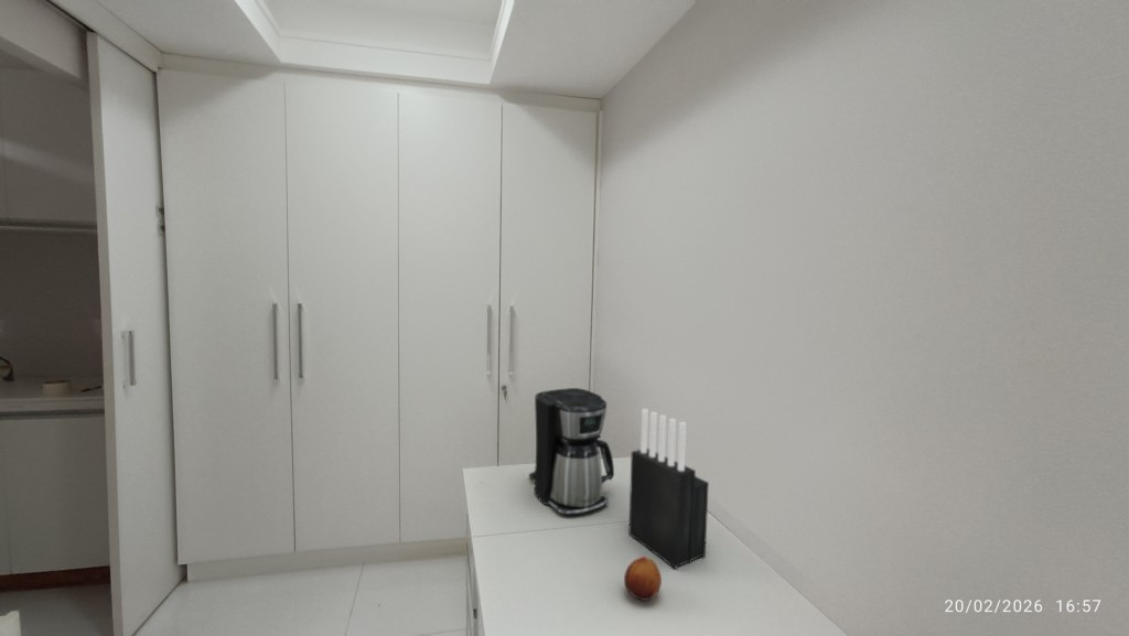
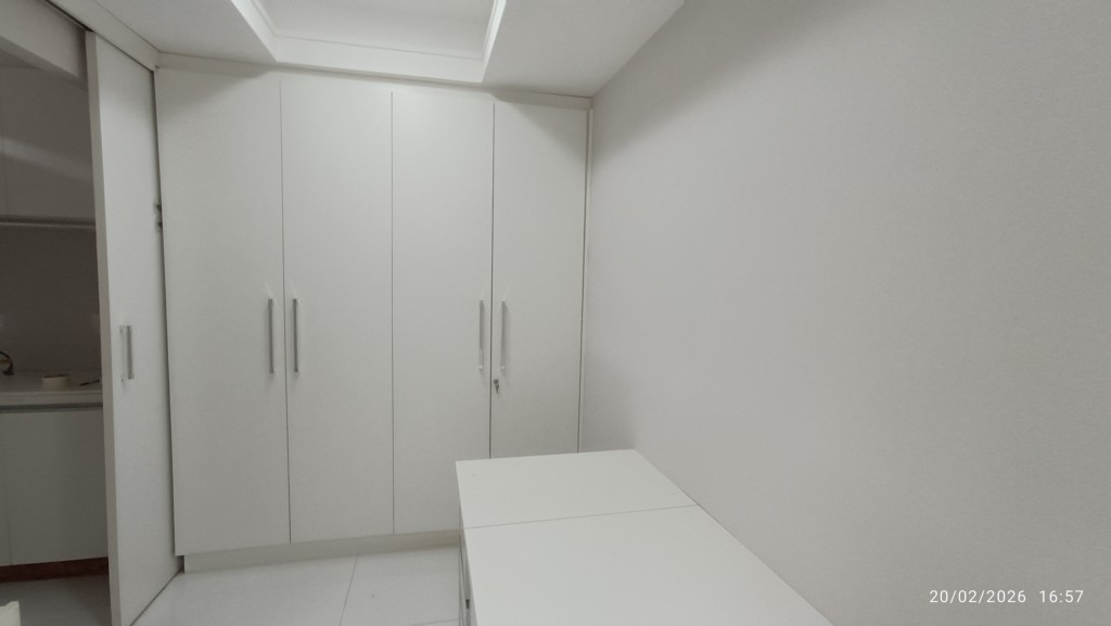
- knife block (670, 479)
- coffee maker (572, 441)
- fruit (643, 576)
